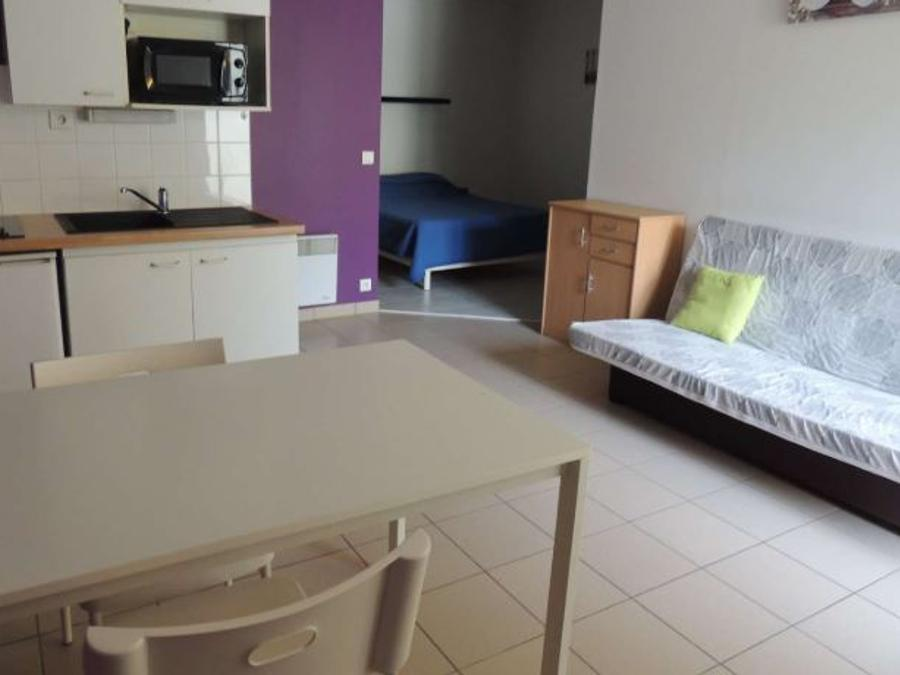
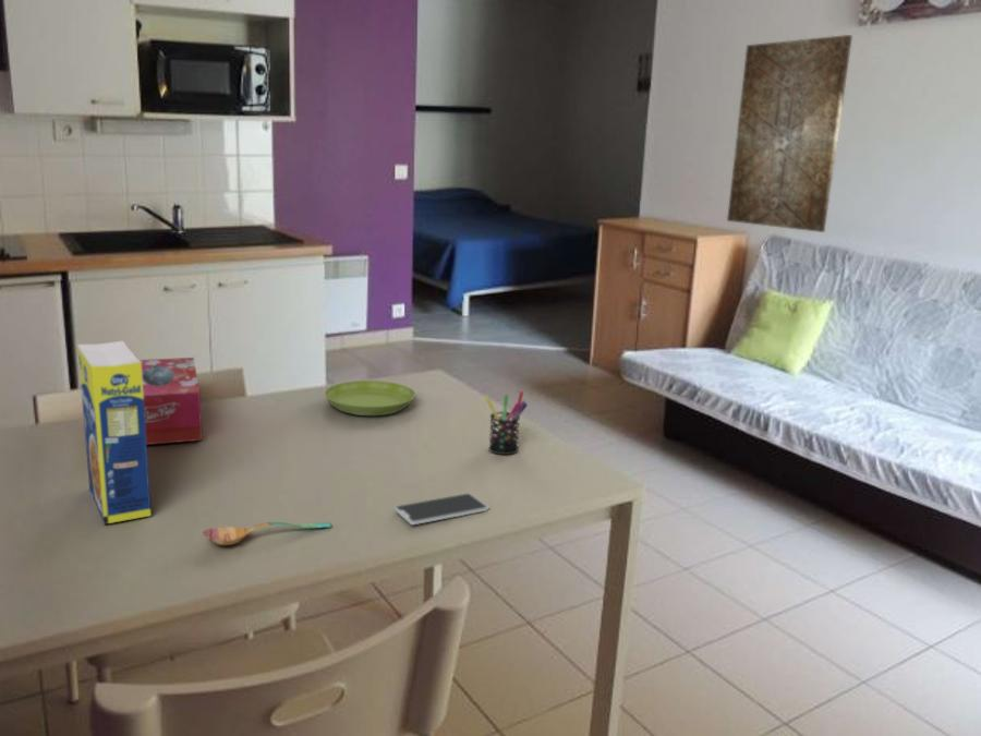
+ saucer (370, 399)
+ soupspoon (269, 524)
+ pen holder (506, 419)
+ wall art (785, 135)
+ legume (113, 429)
+ smartphone (441, 508)
+ tissue box (159, 398)
